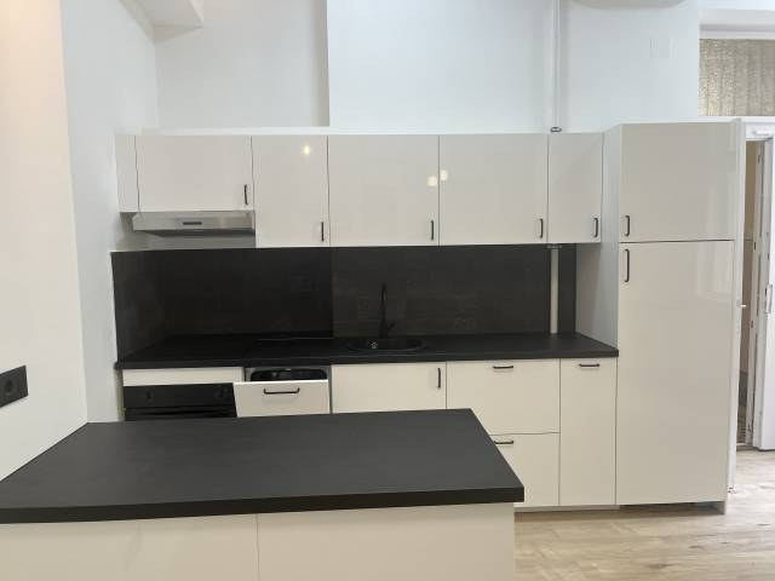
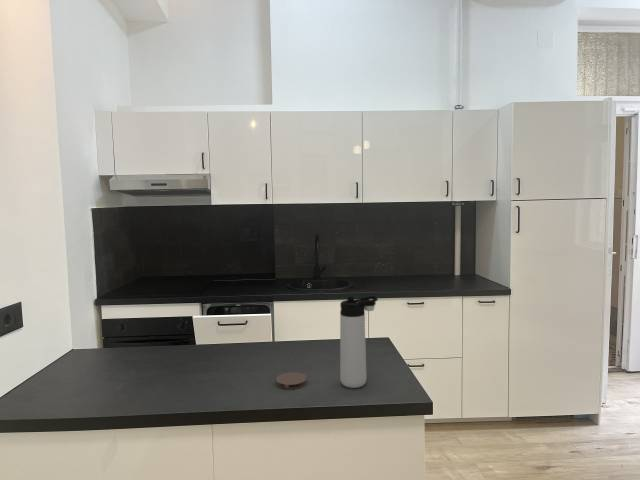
+ coaster (291, 380)
+ thermos bottle (358, 340)
